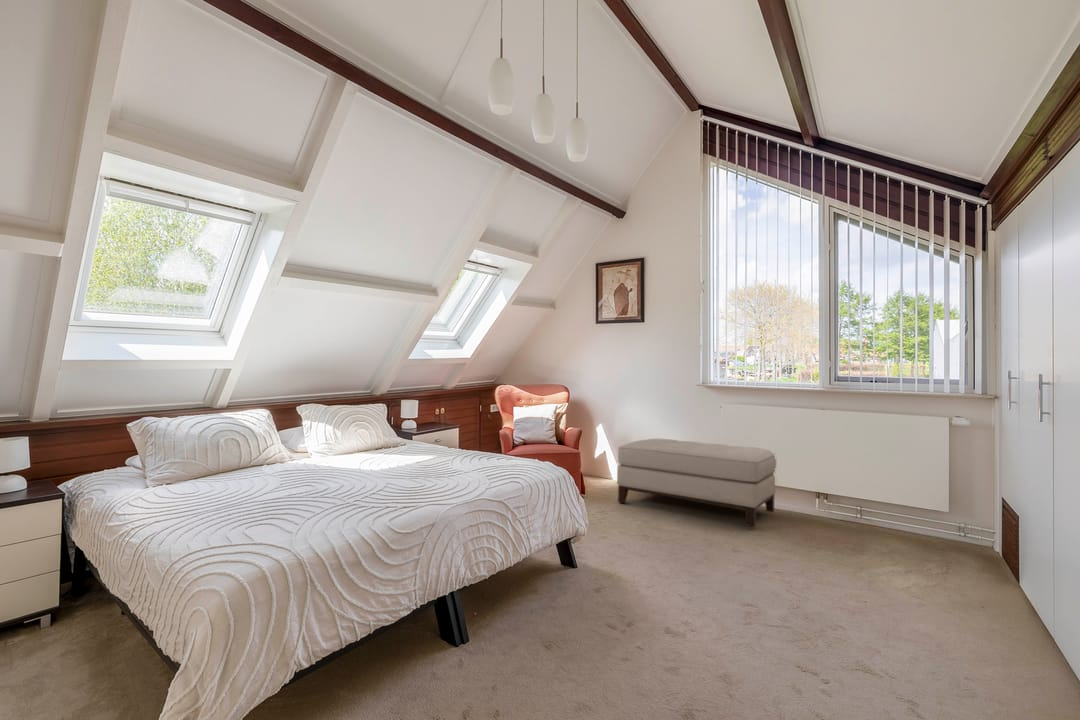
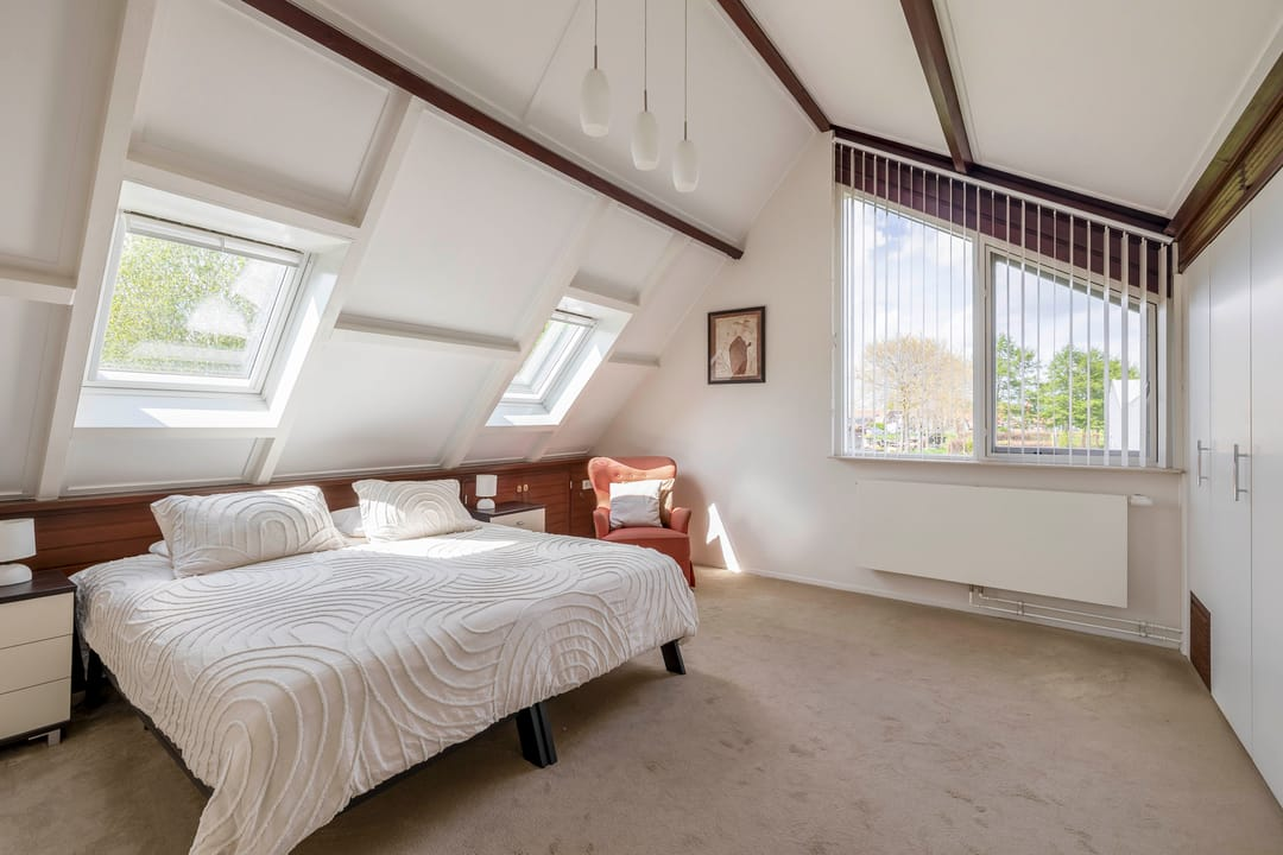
- ottoman (695, 475)
